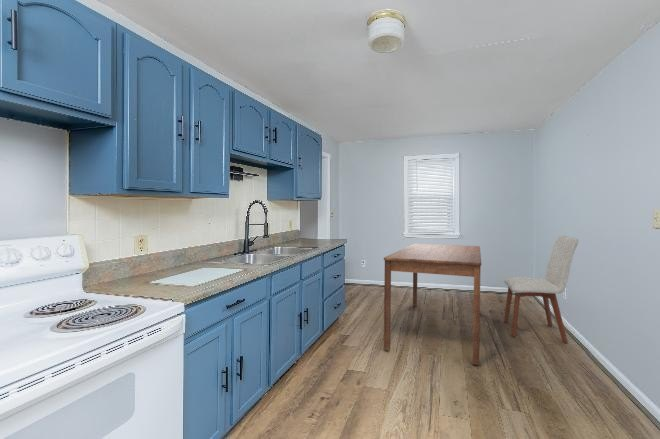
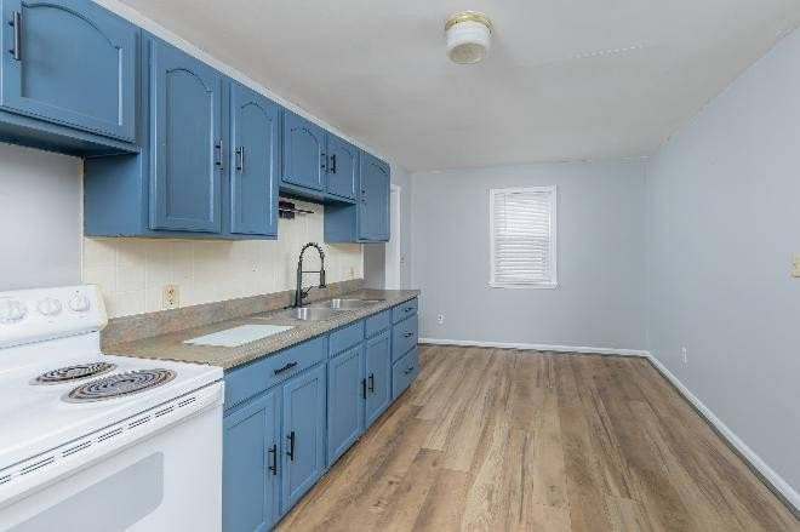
- dining table (441, 274)
- chair (538, 283)
